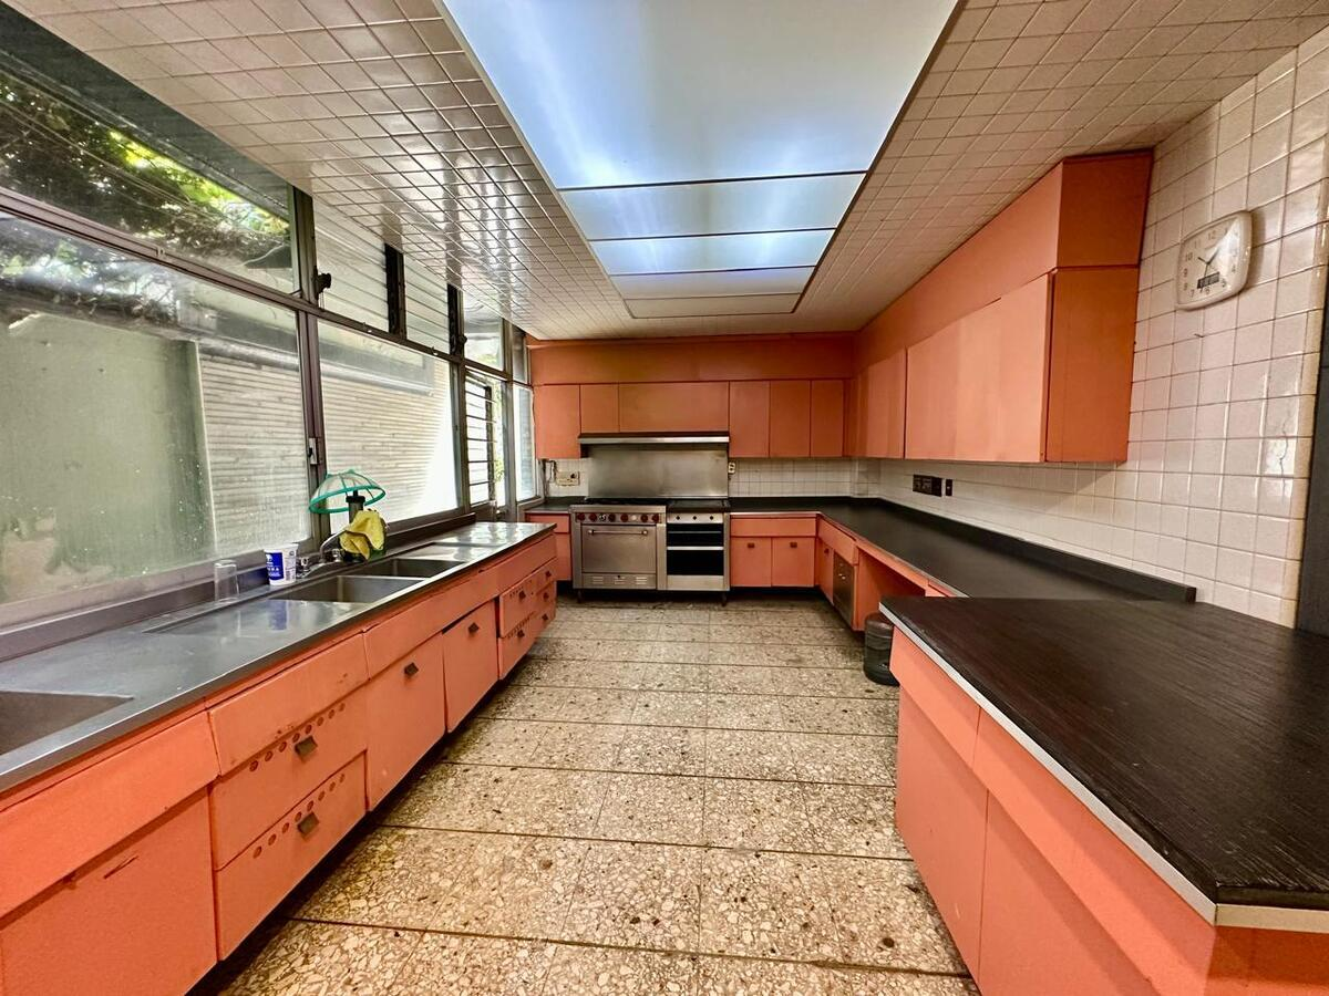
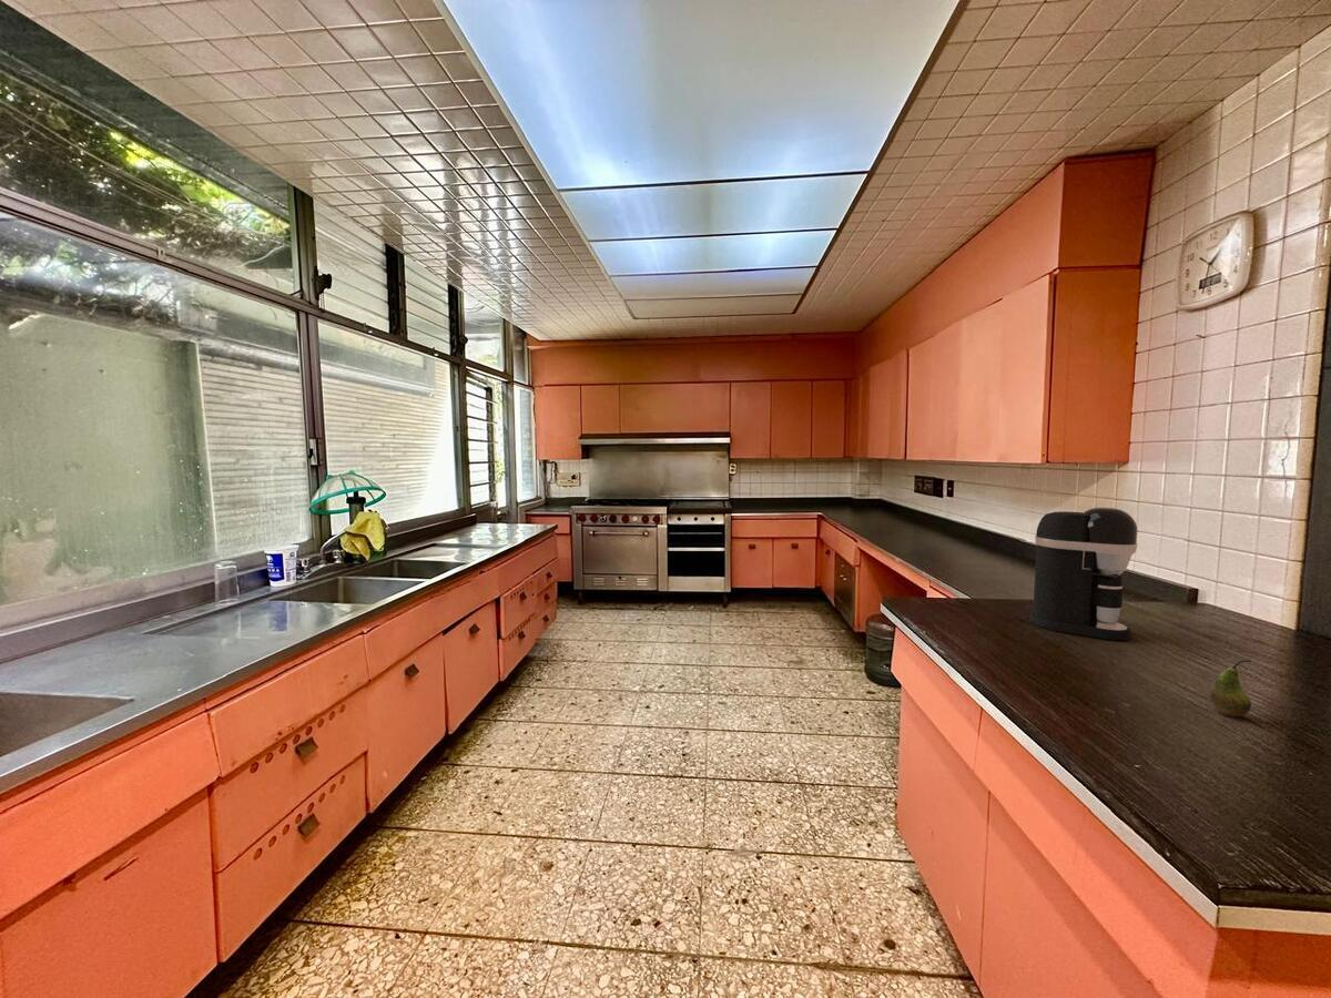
+ fruit (1232, 684)
+ coffee maker (1081, 568)
